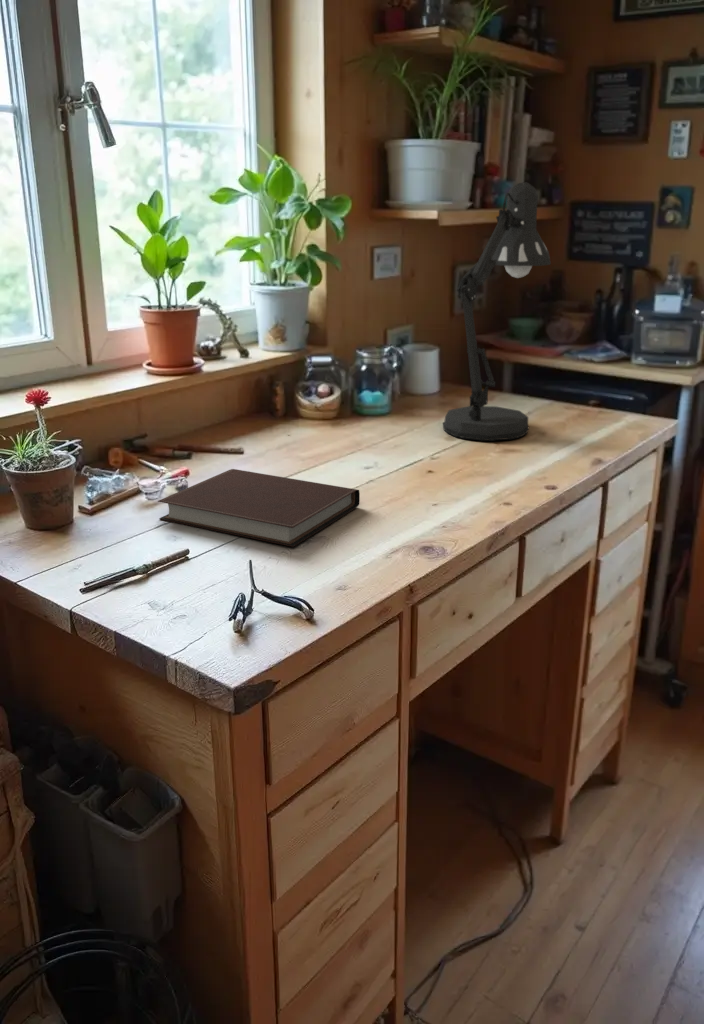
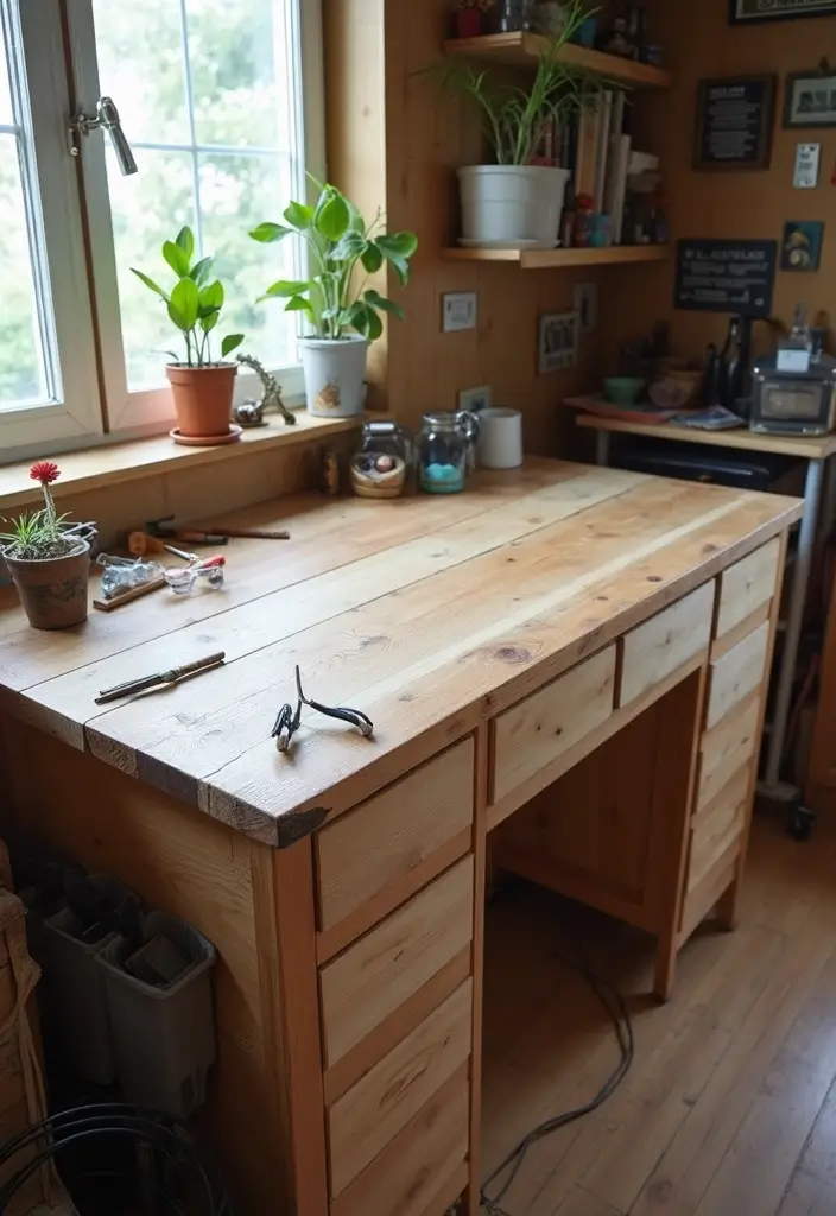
- notebook (261, 503)
- desk lamp (472, 310)
